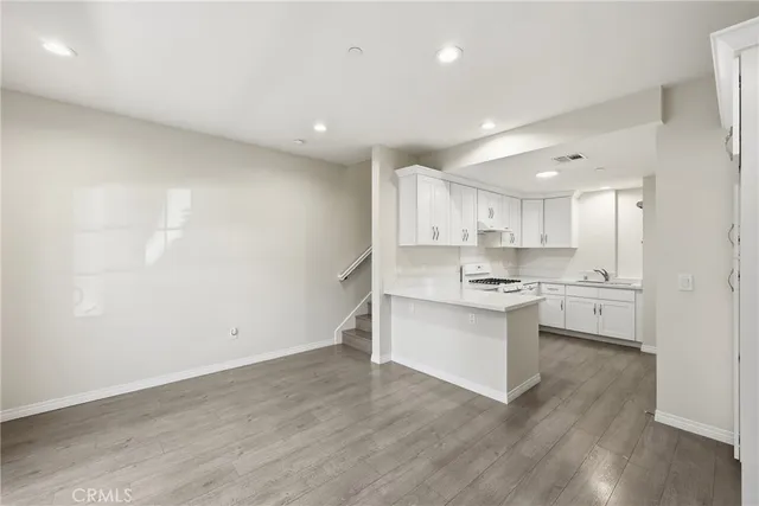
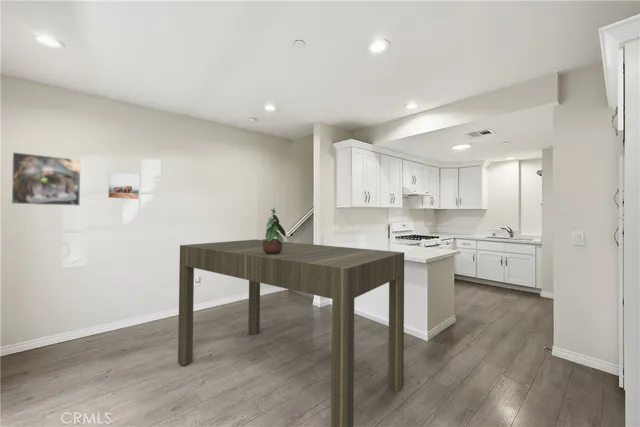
+ potted plant (274, 229)
+ dining table (290, 289)
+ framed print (48, 180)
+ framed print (124, 186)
